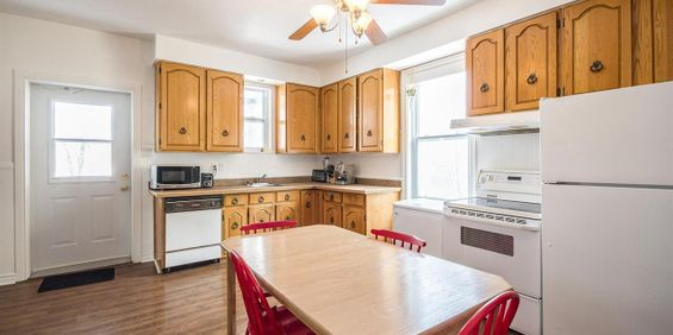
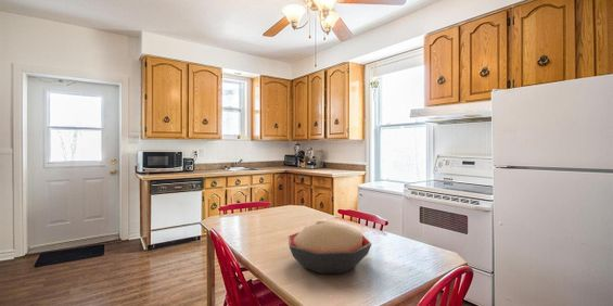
+ decorative bowl (328, 242)
